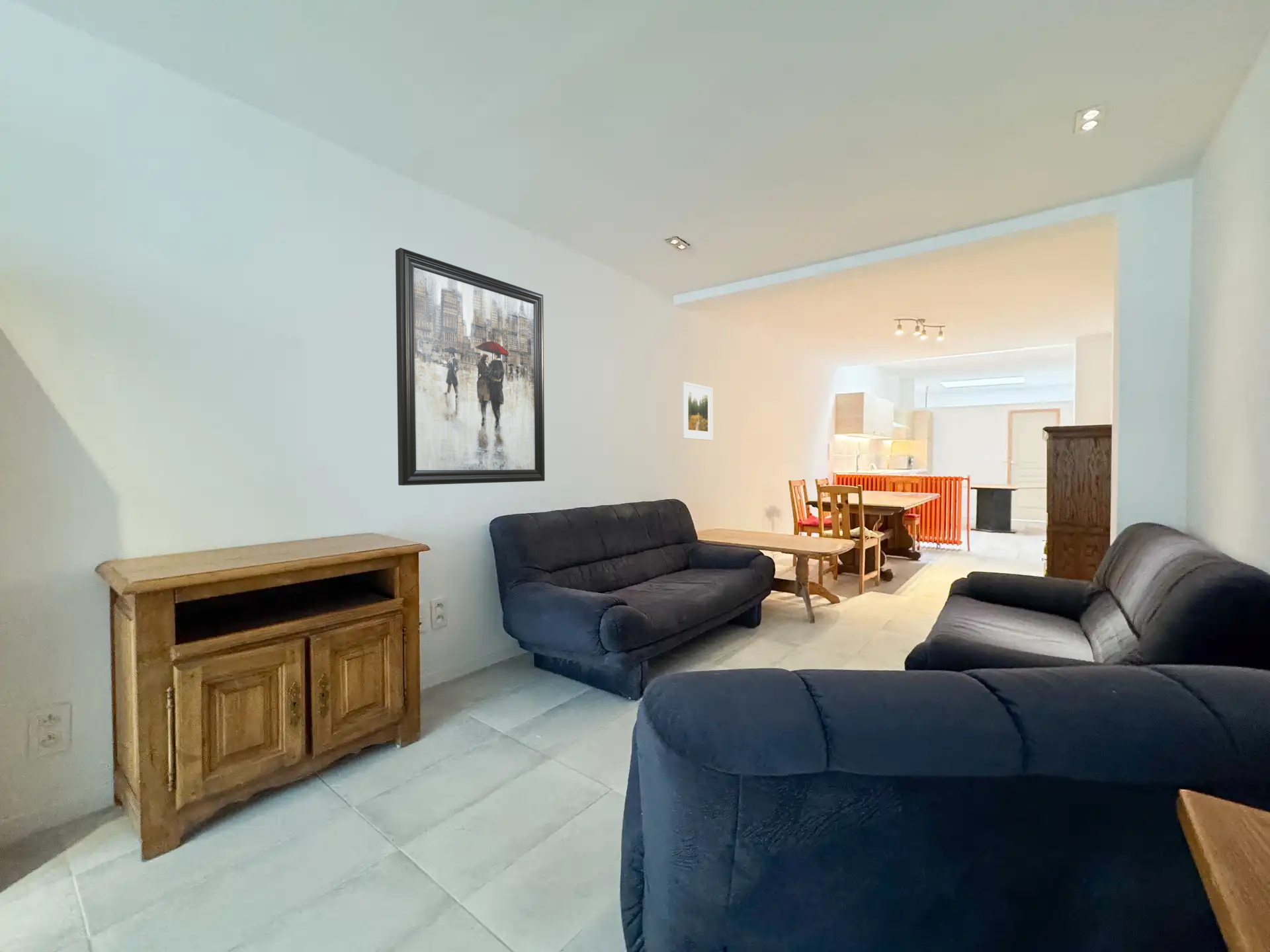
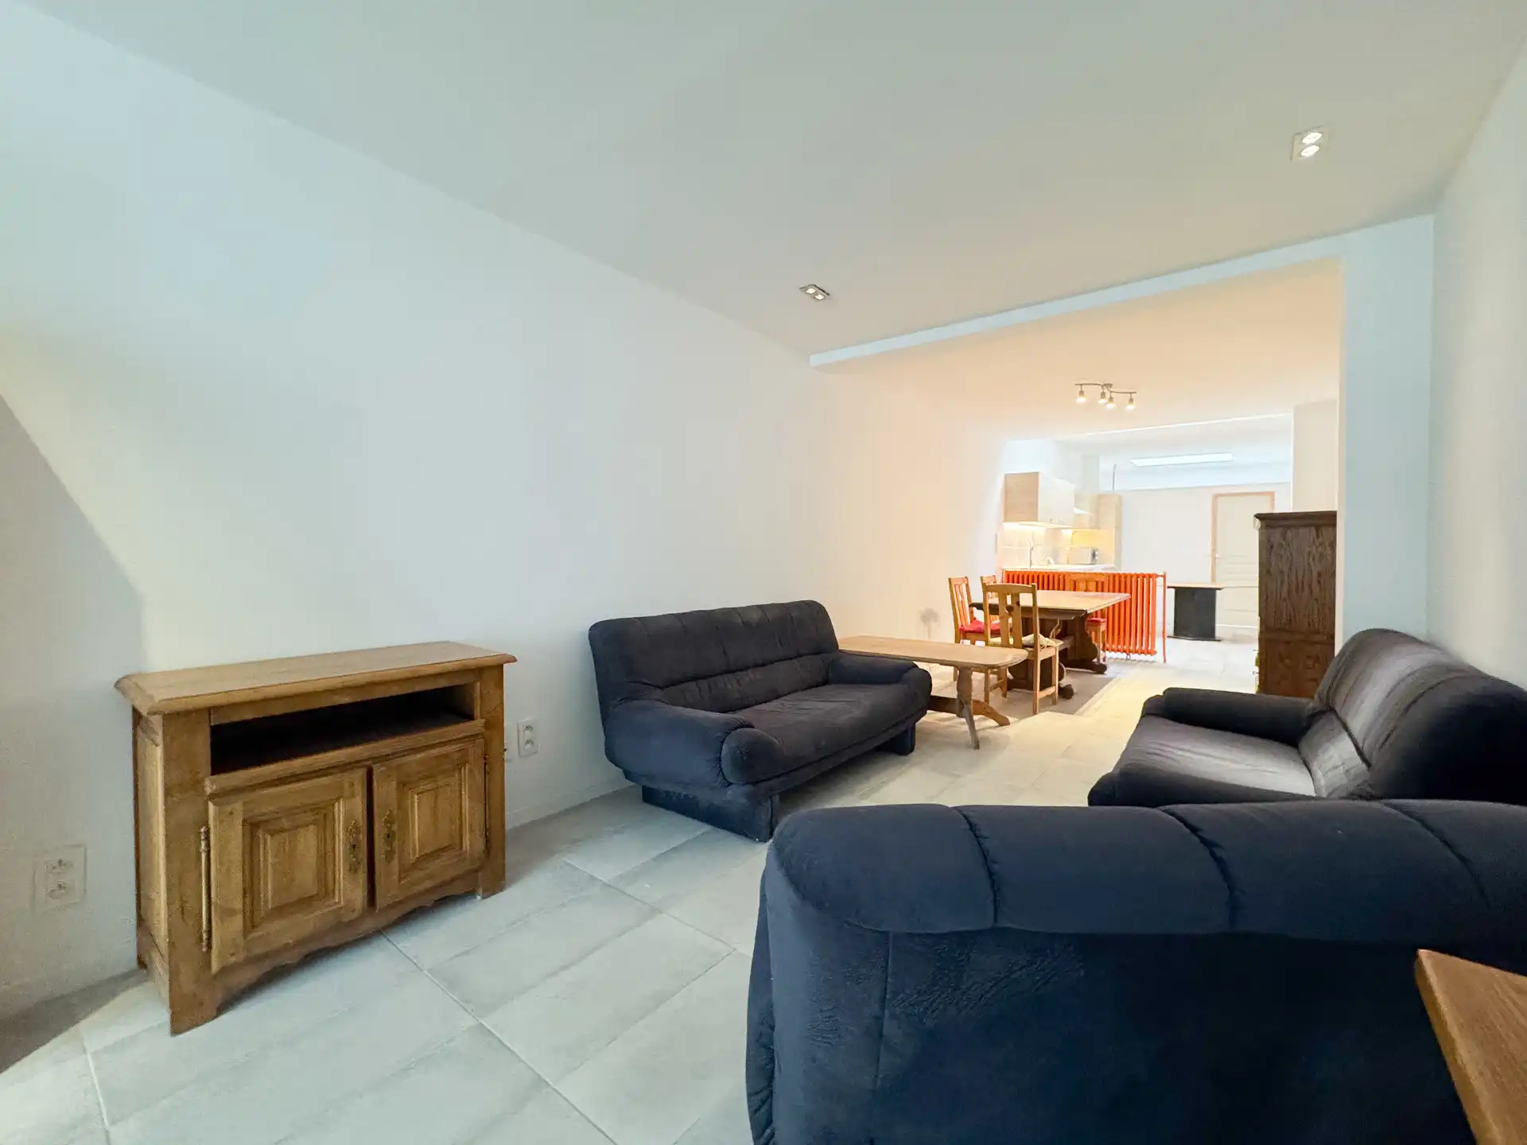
- wall art (479, 379)
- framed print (697, 412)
